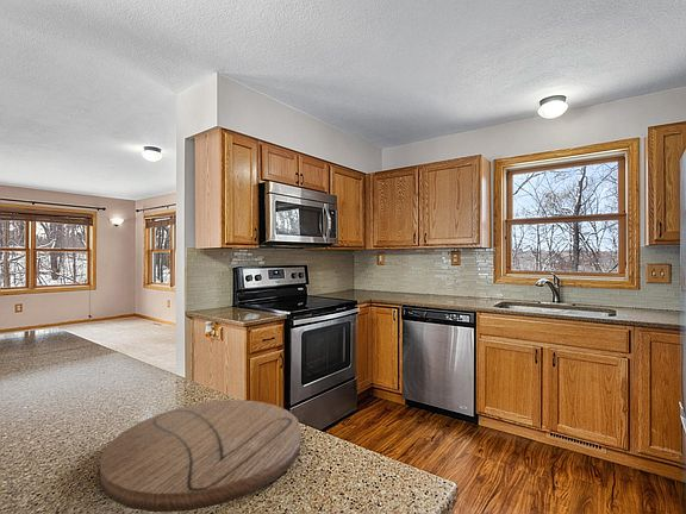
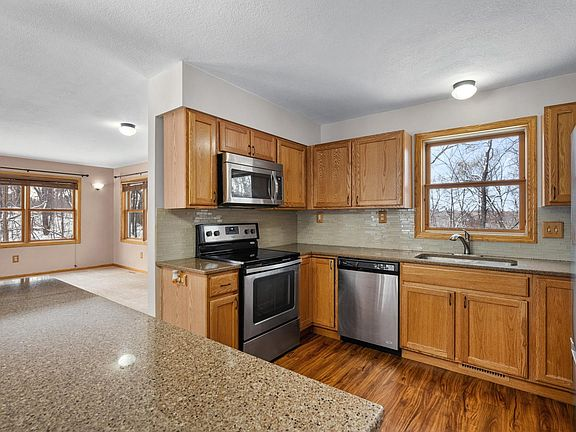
- cutting board (208, 441)
